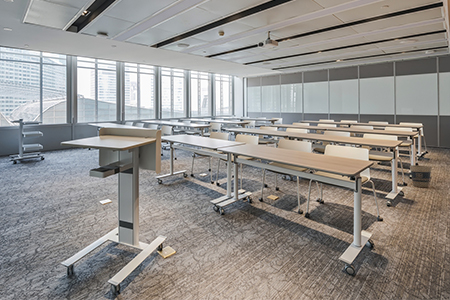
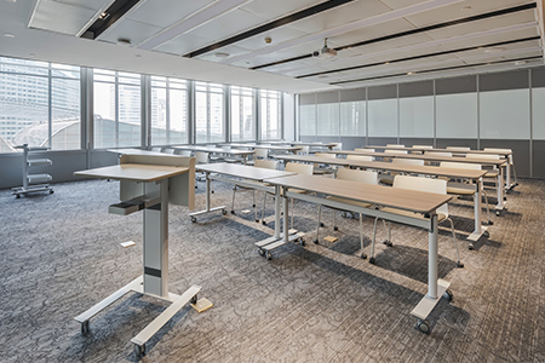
- trash can (420, 176)
